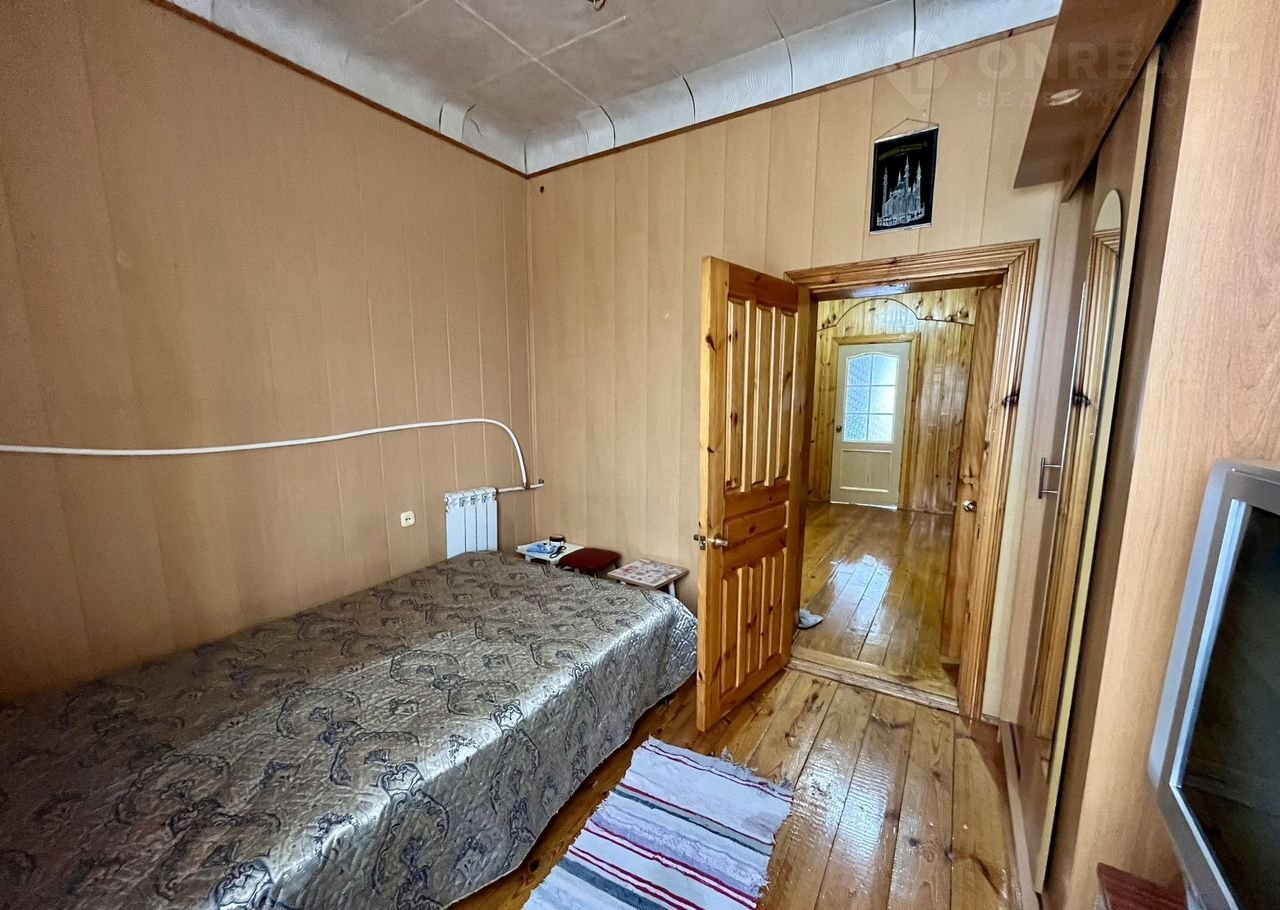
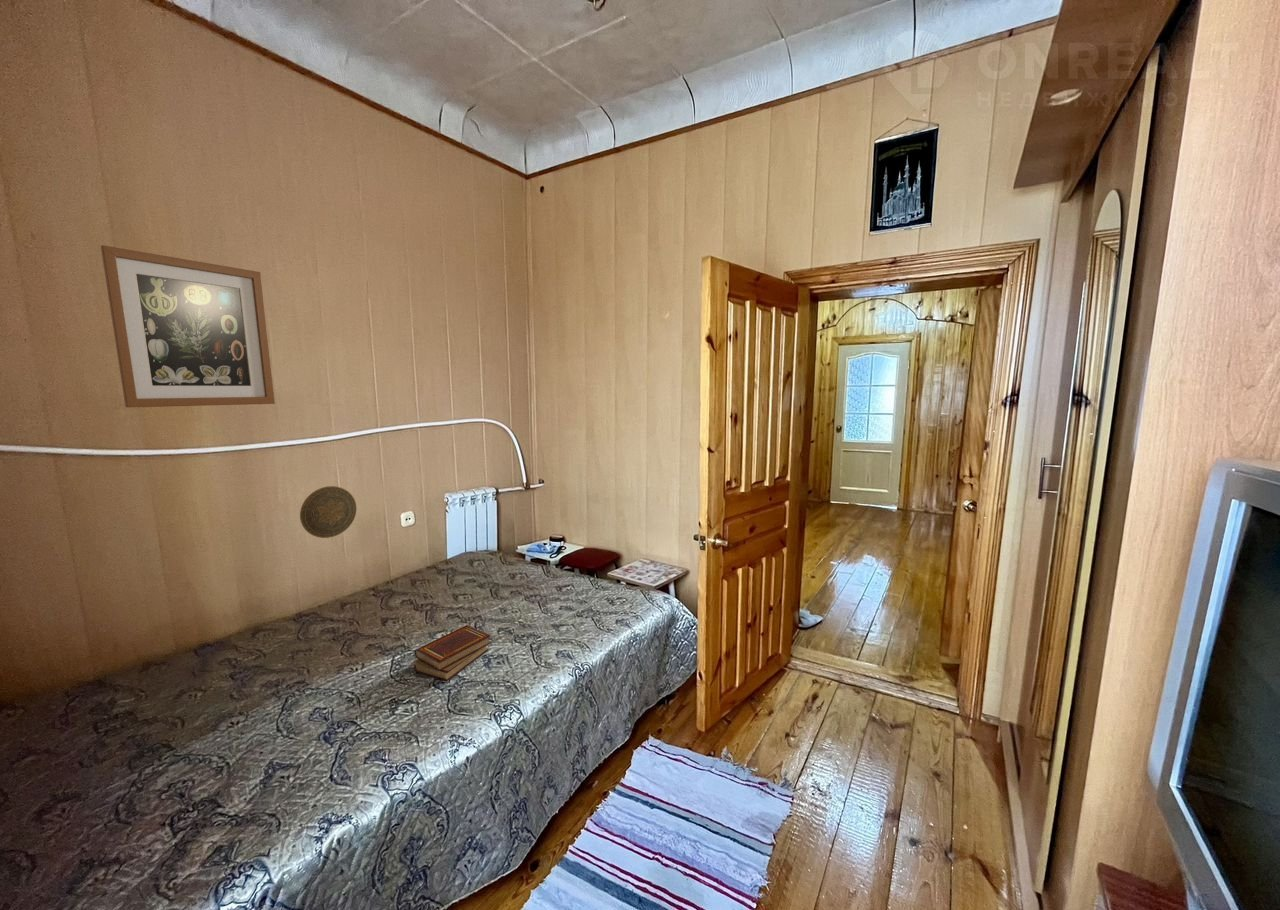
+ decorative plate (330, 512)
+ wall art (198, 334)
+ book set (451, 651)
